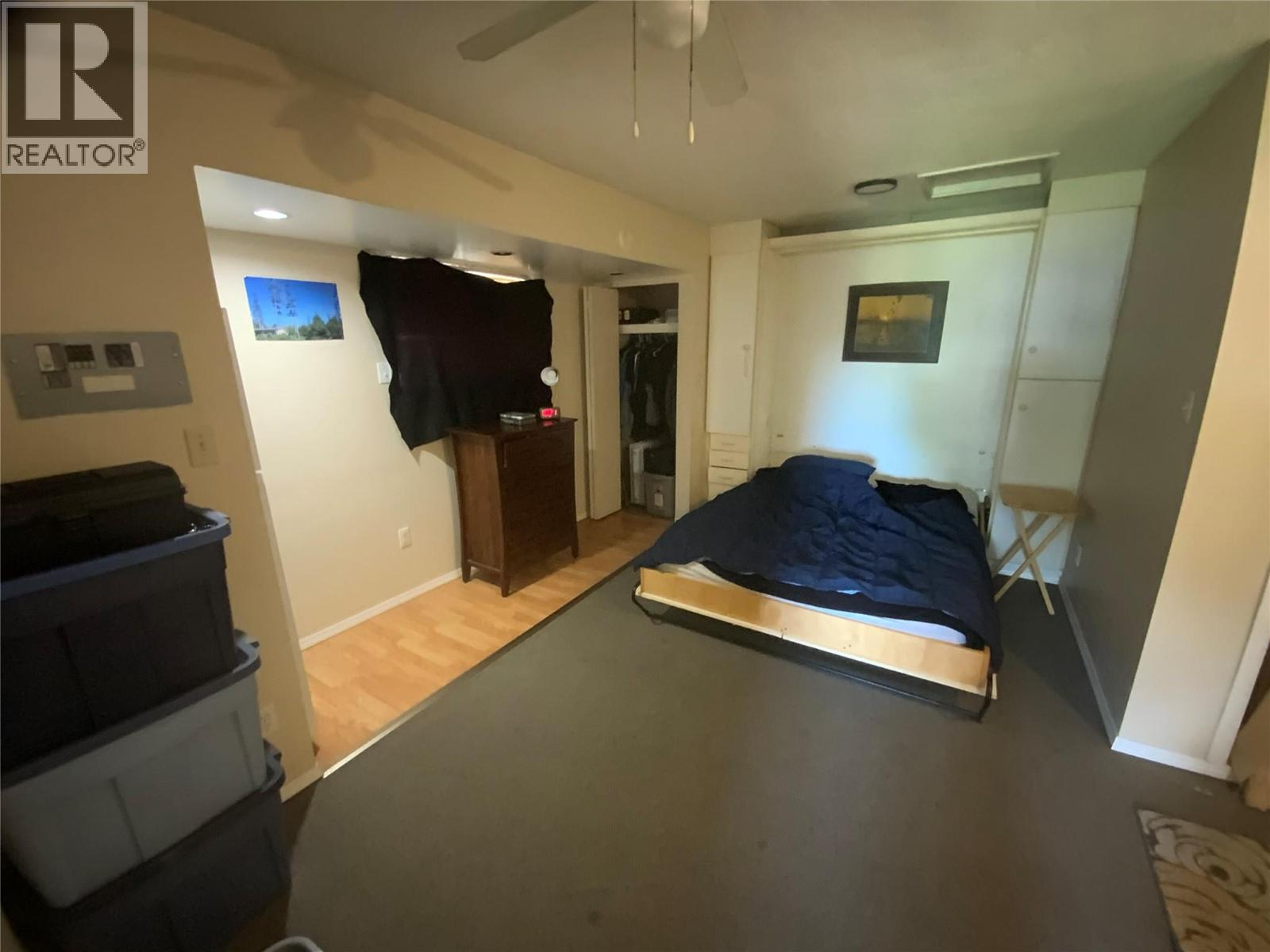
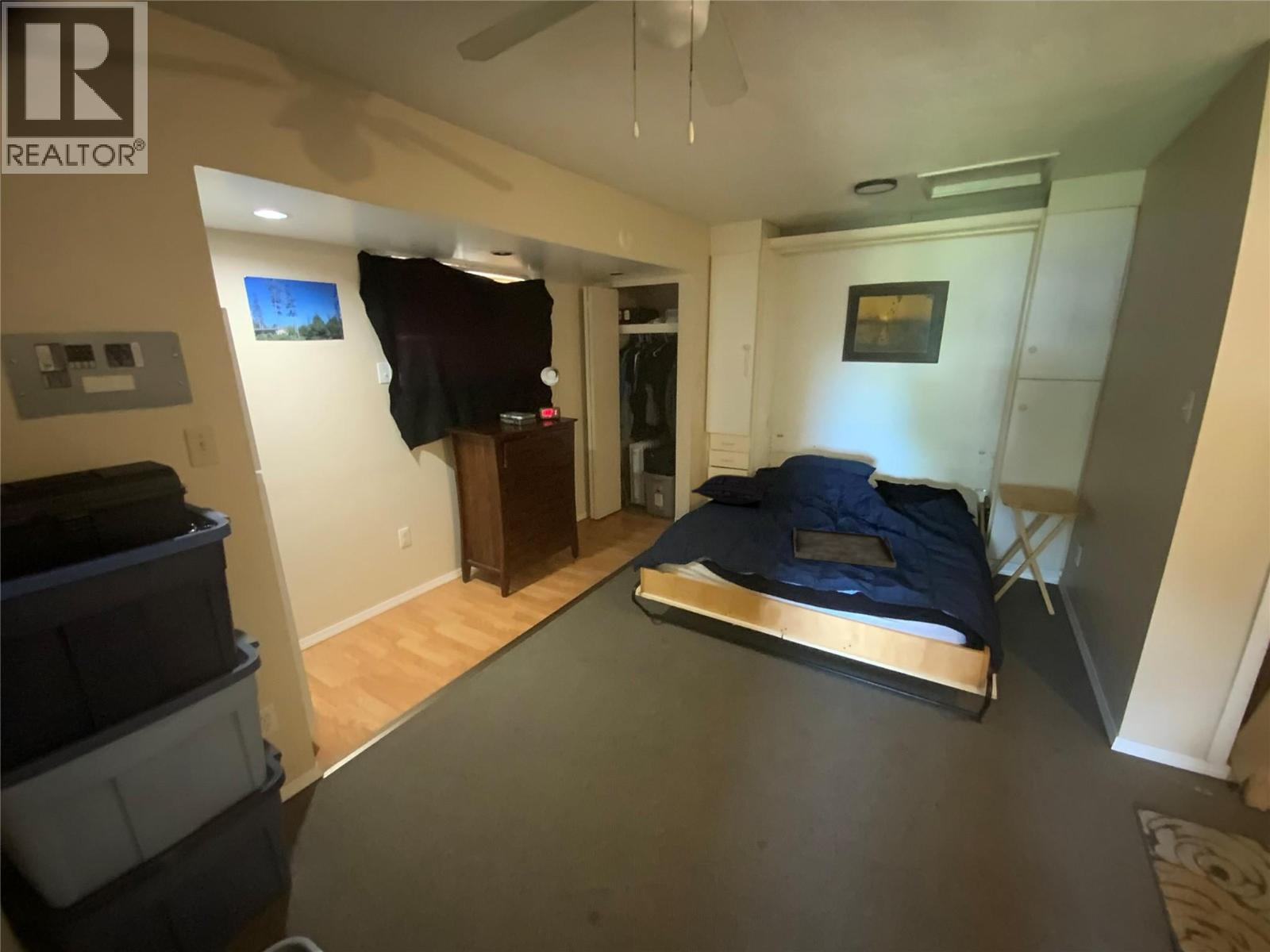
+ serving tray (840, 541)
+ pillow (733, 488)
